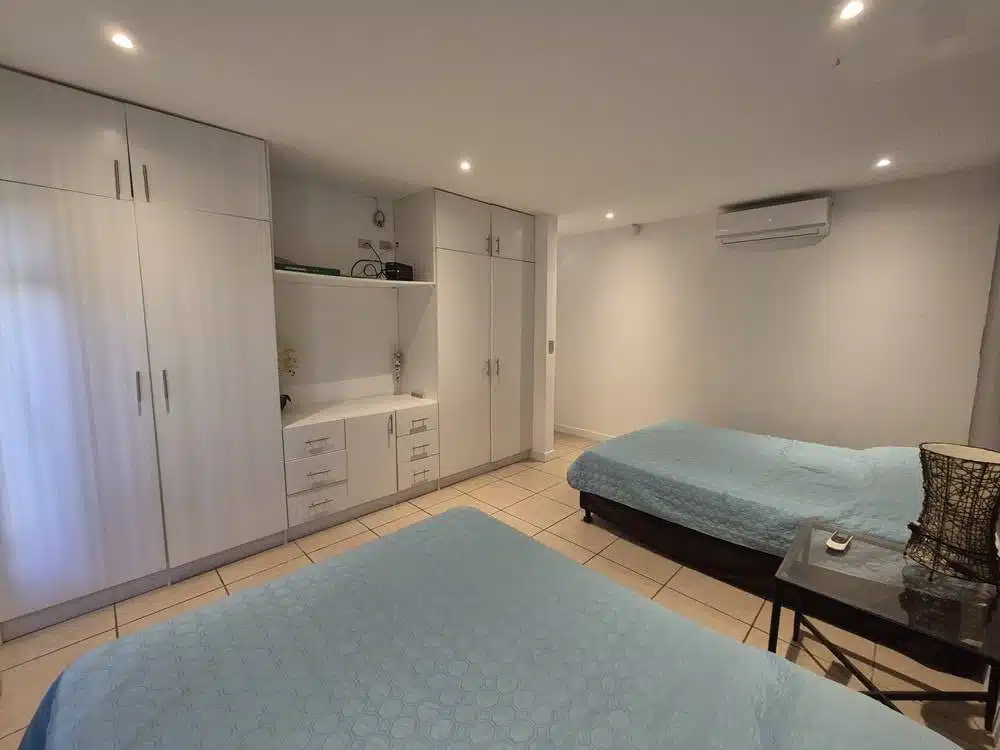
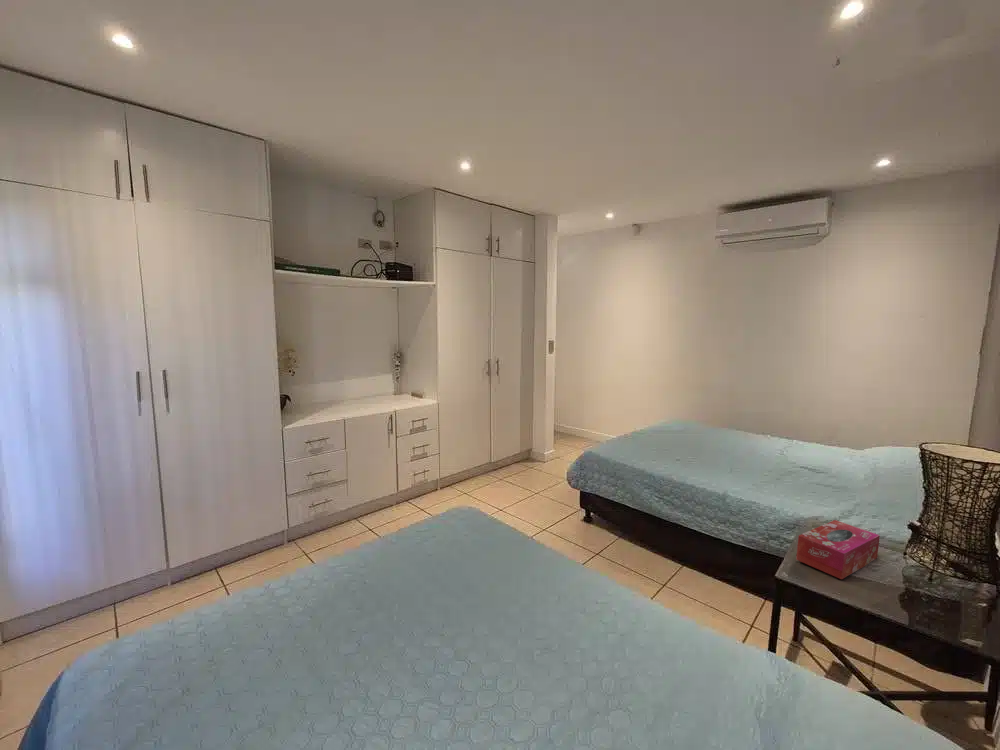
+ tissue box (838, 547)
